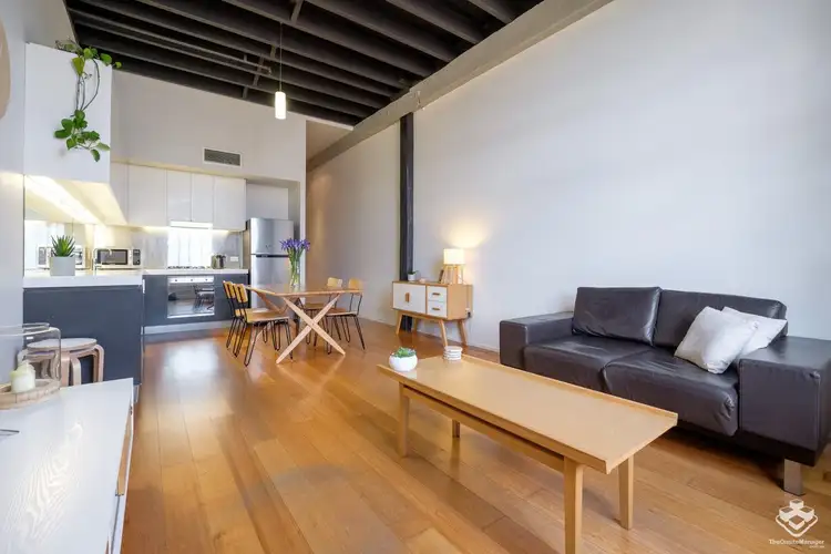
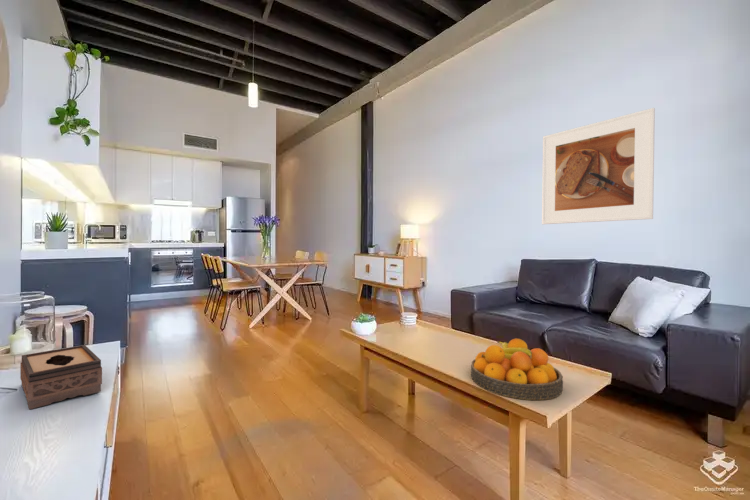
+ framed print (591, 173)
+ fruit bowl (514, 362)
+ tissue box (60, 373)
